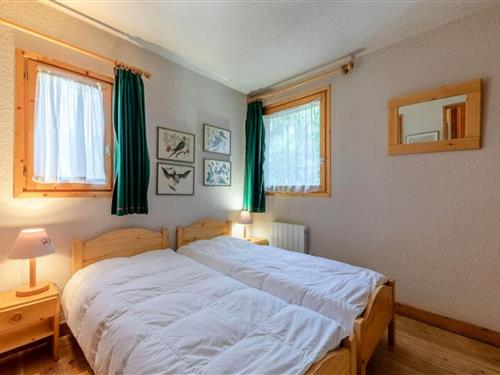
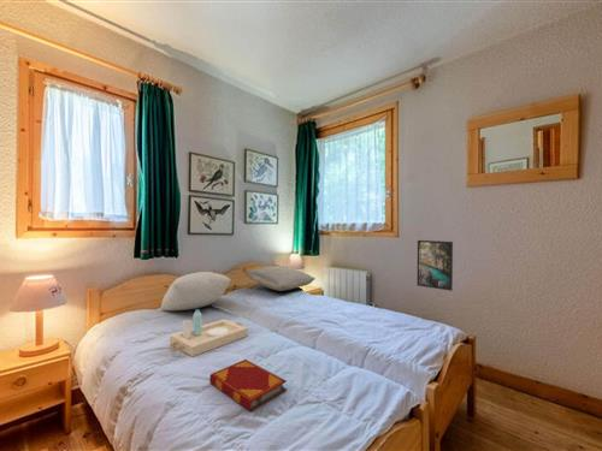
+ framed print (433, 263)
+ pillow (279, 277)
+ serving tray (209, 325)
+ hardback book (247, 381)
+ pillow (195, 290)
